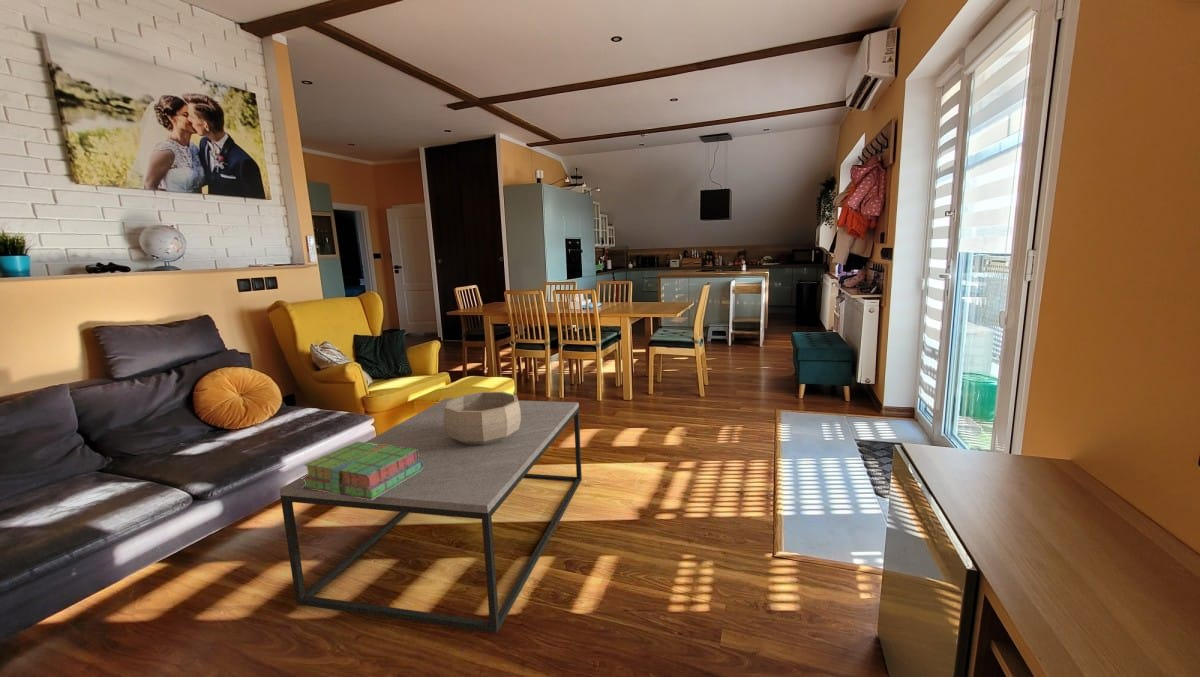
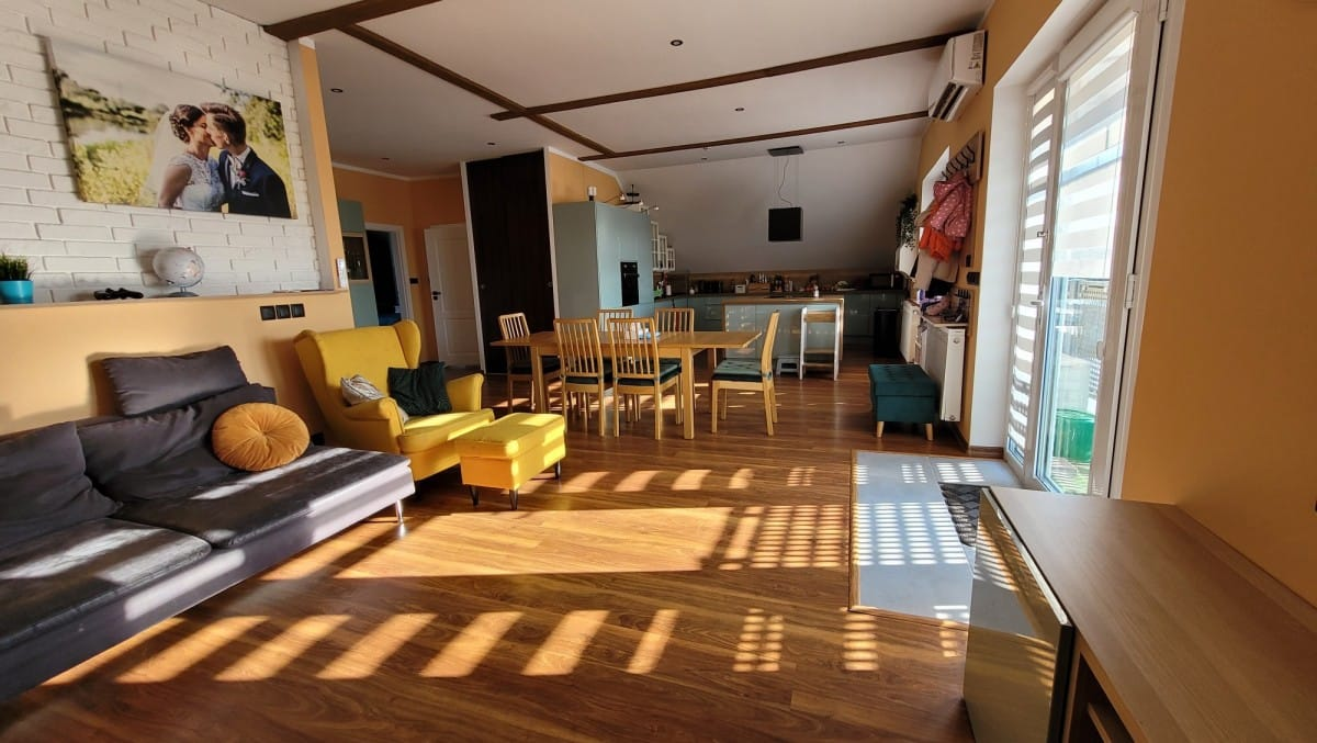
- coffee table (464, 484)
- decorative bowl (483, 417)
- stack of books (363, 466)
